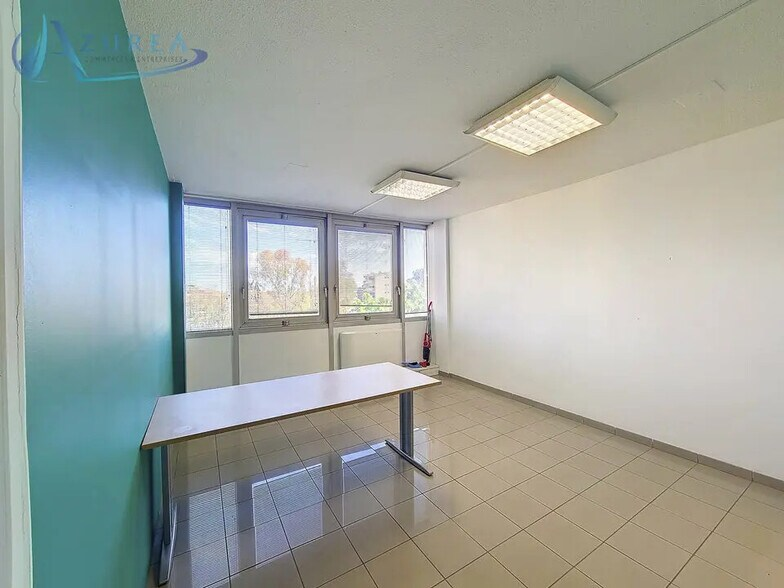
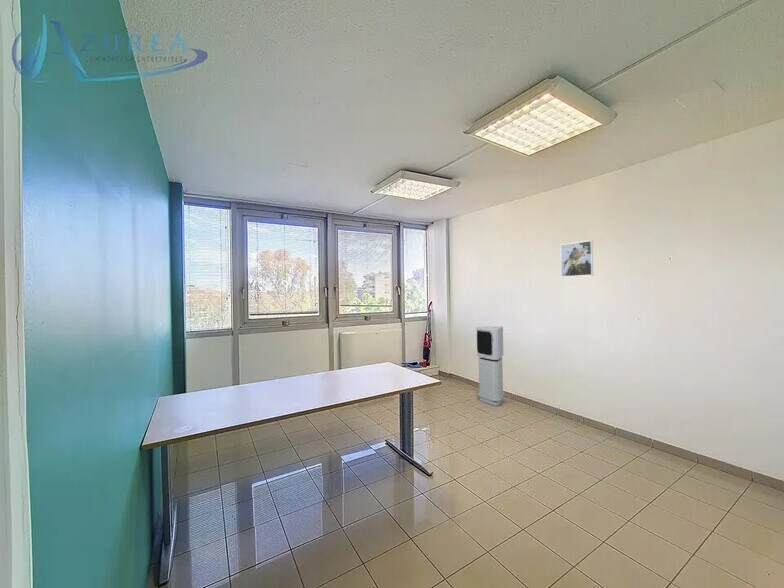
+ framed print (576, 259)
+ air purifier (493, 363)
